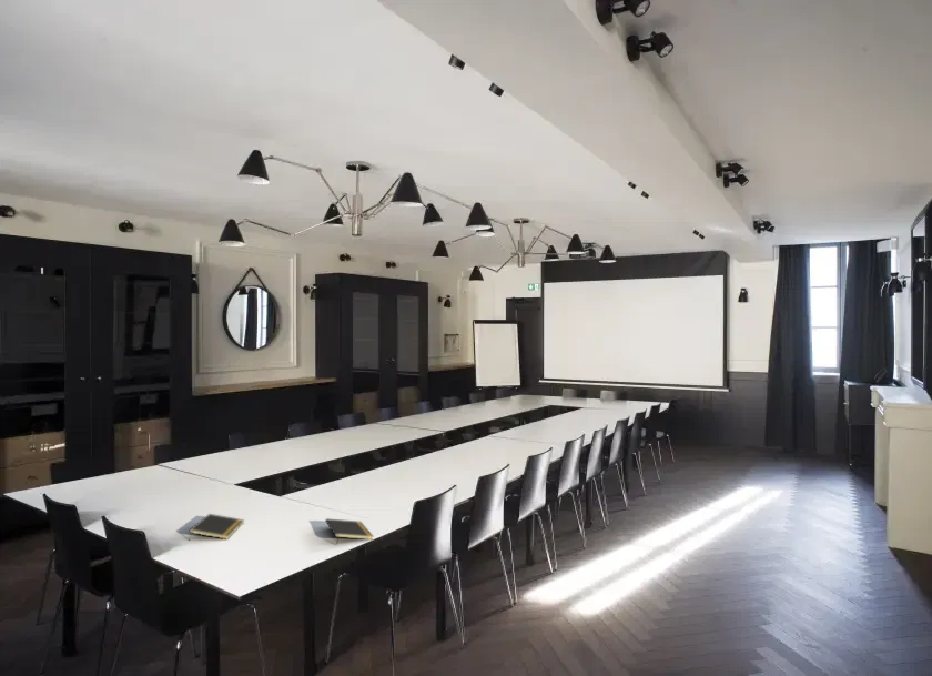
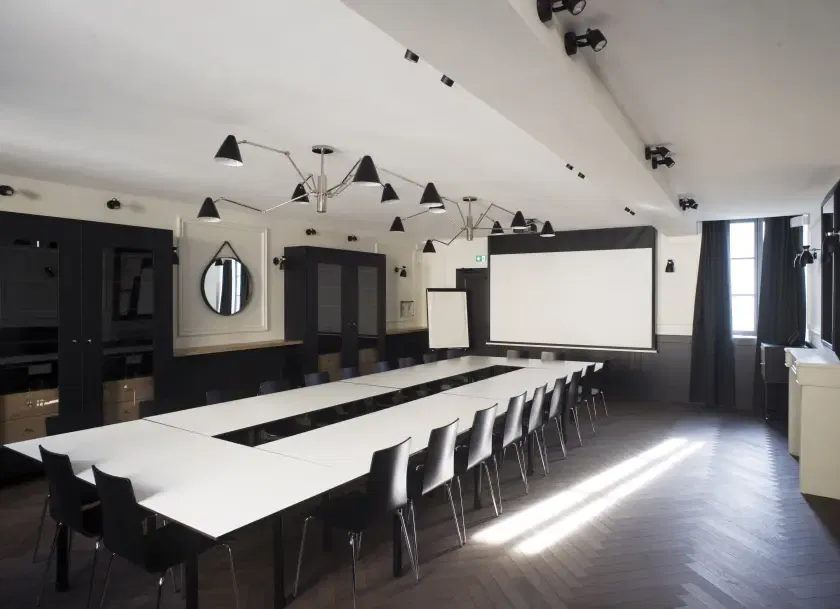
- notepad (348, 528)
- notepad (217, 525)
